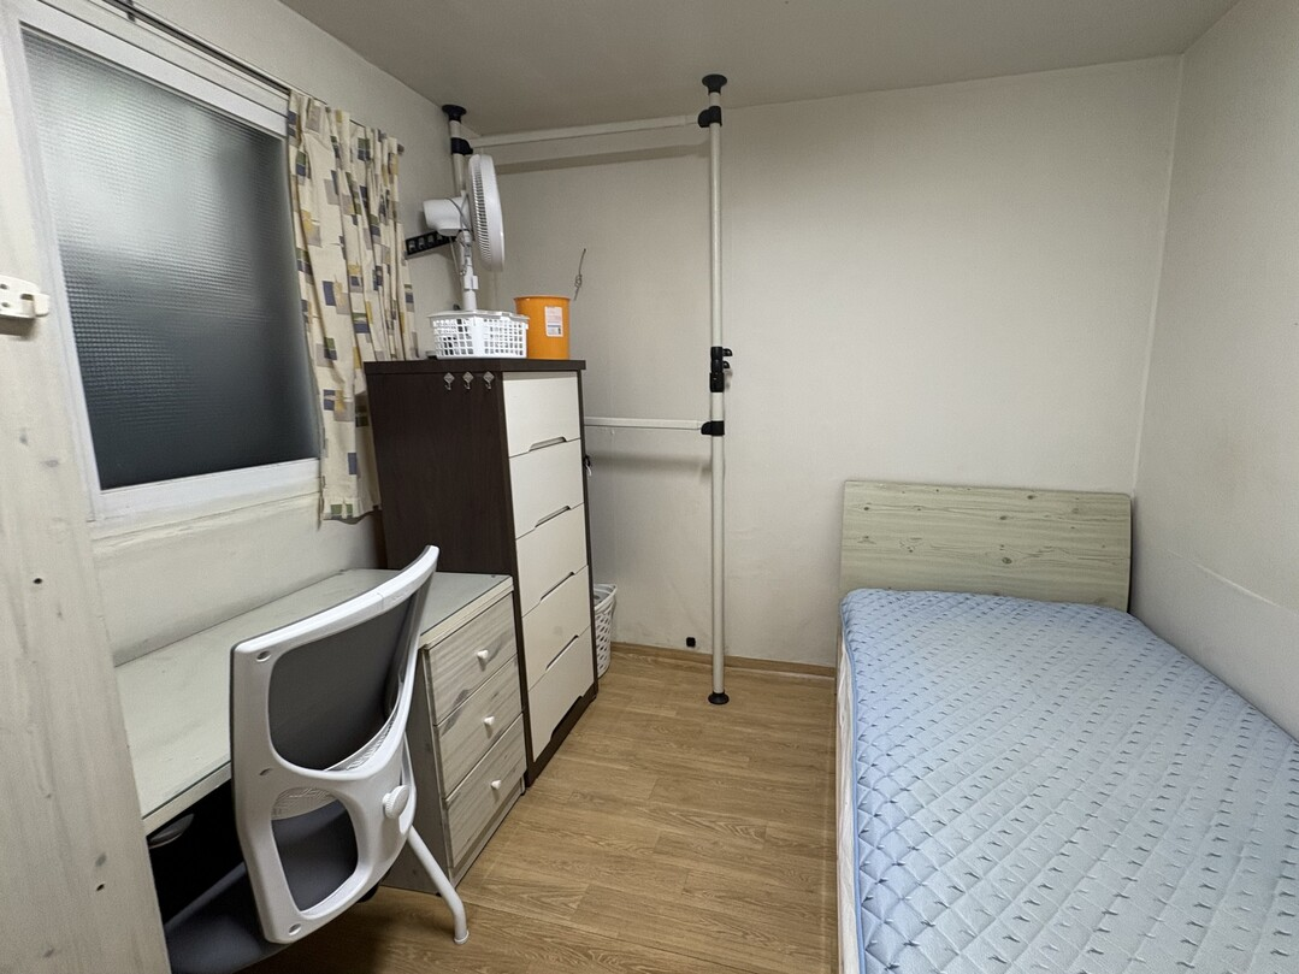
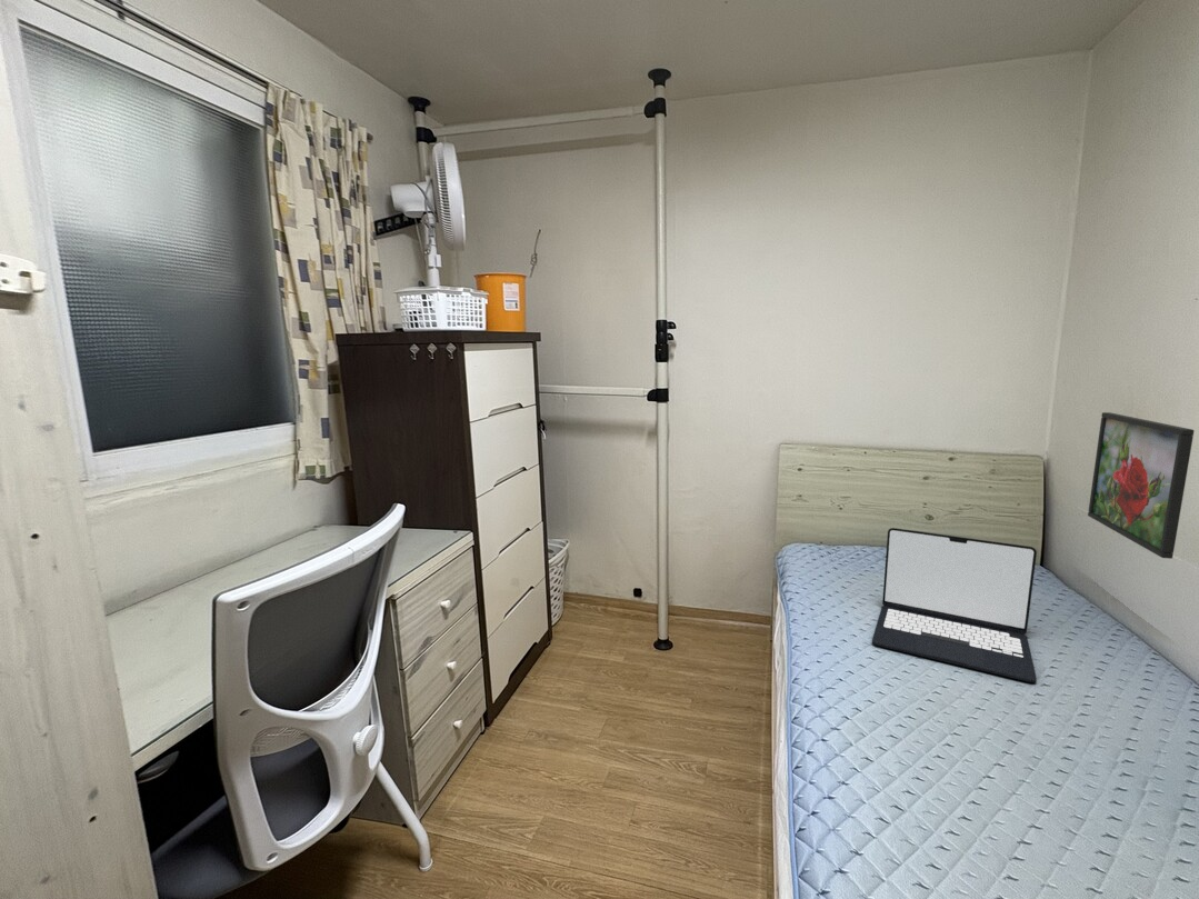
+ laptop (953, 597)
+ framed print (1133, 478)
